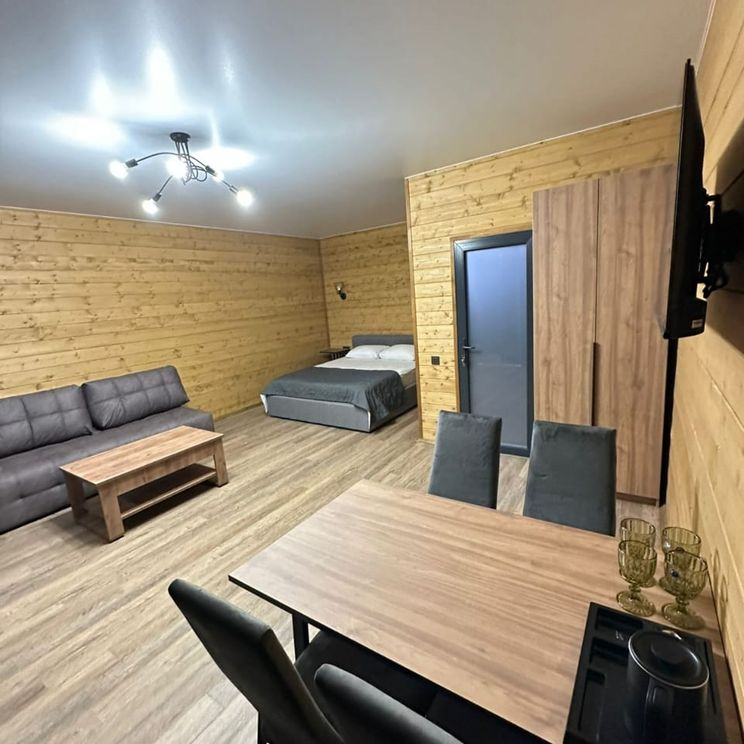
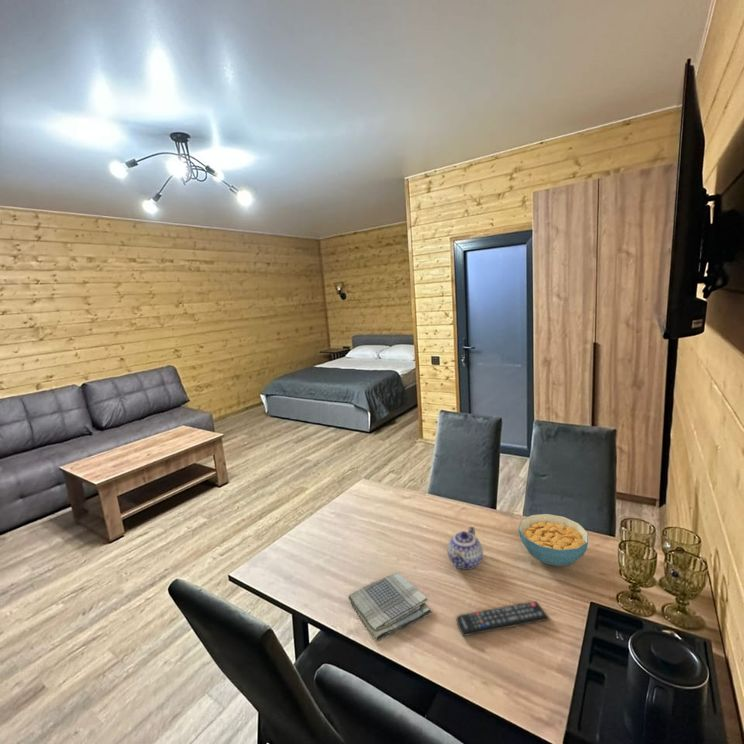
+ teapot (464, 547)
+ cereal bowl (552, 544)
+ dish towel (389, 601)
+ remote control (502, 619)
